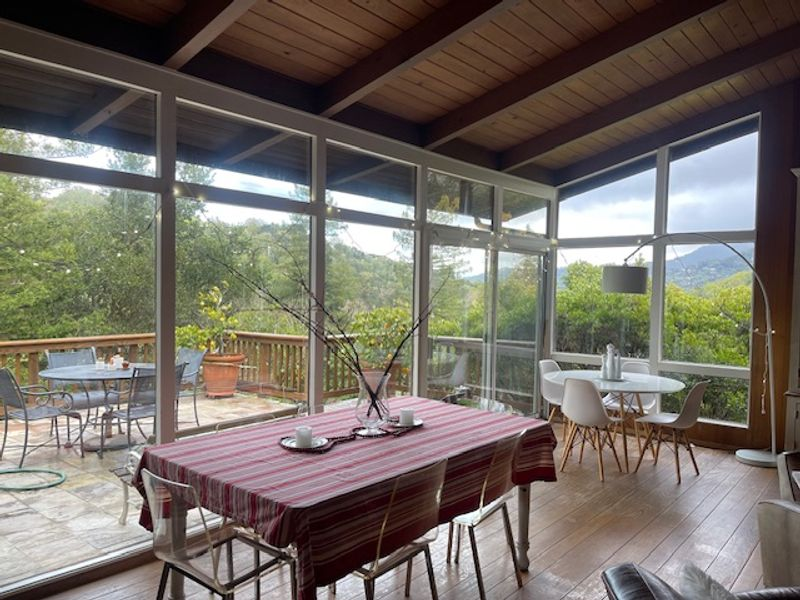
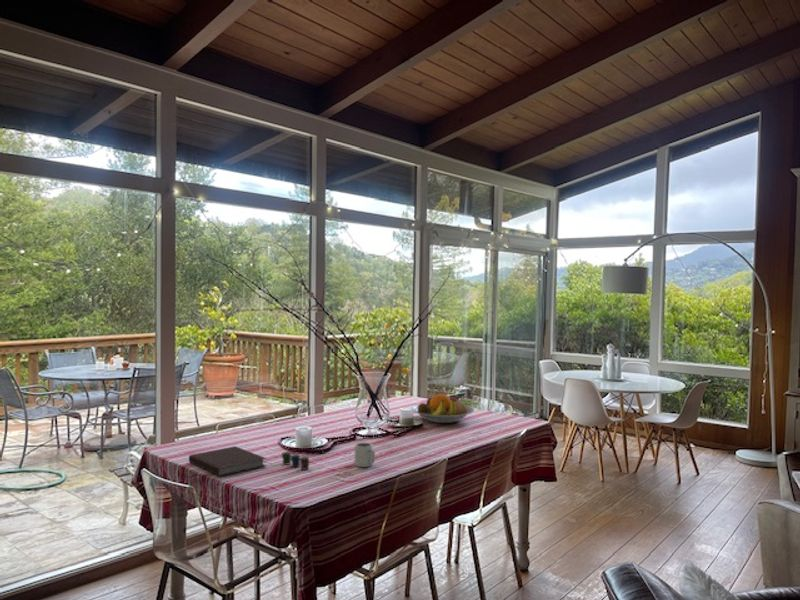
+ fruit bowl (442, 406)
+ cup (294, 456)
+ cup (365, 455)
+ notebook (227, 460)
